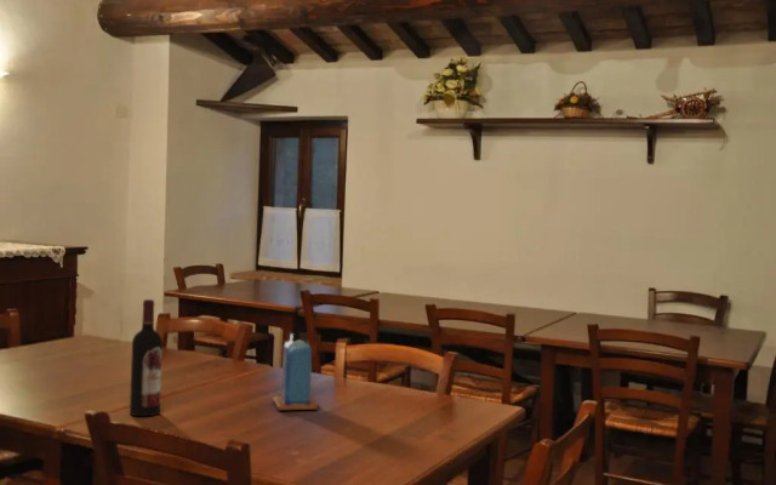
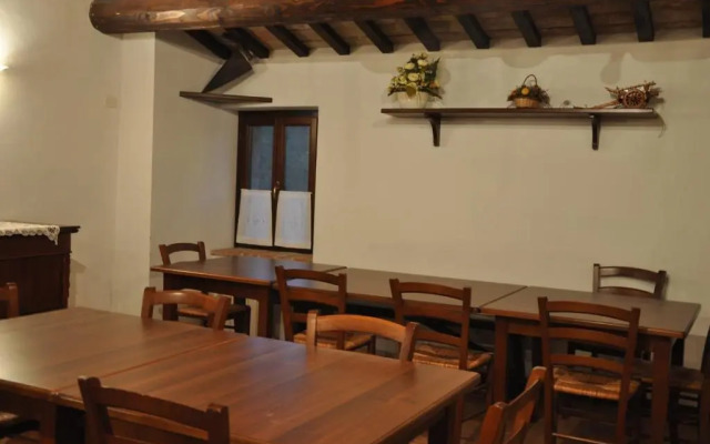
- candle (295, 370)
- wine bottle (147, 356)
